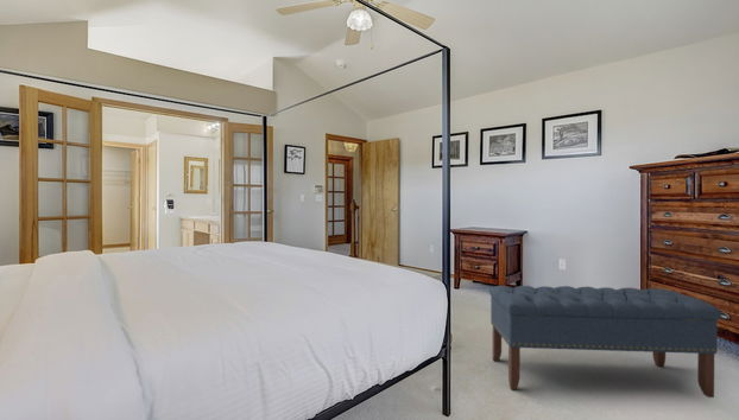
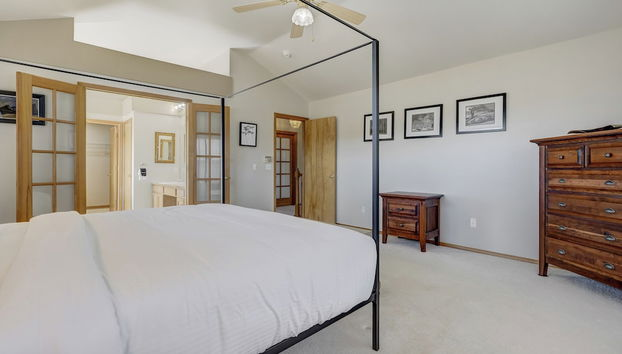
- bench (590, 333)
